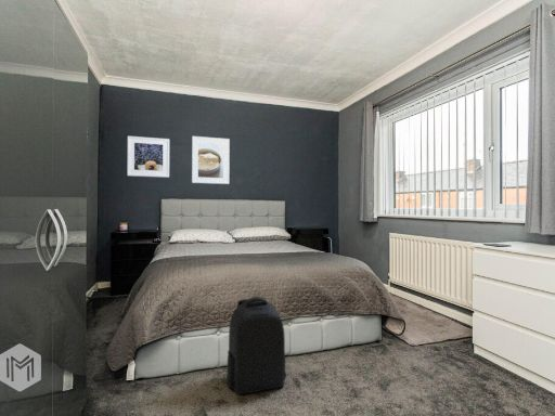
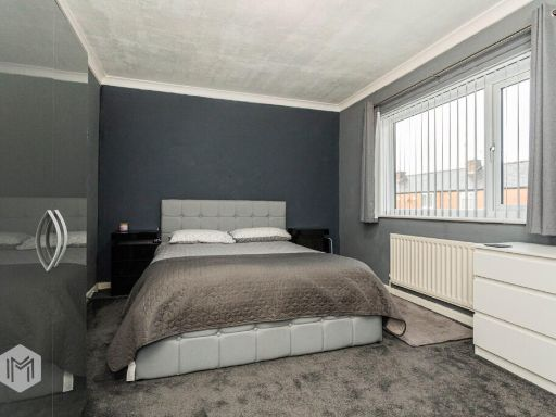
- backpack (255, 337)
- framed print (149, 157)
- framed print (210, 160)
